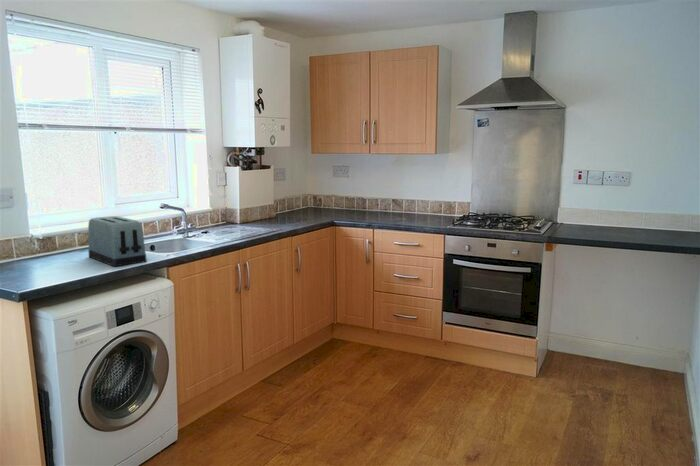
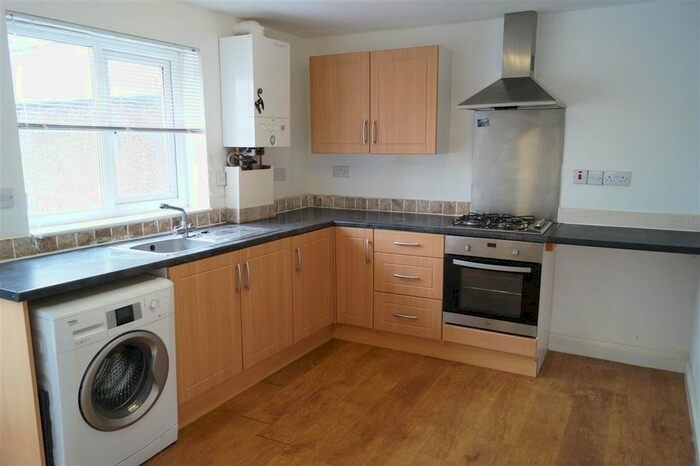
- toaster (116, 239)
